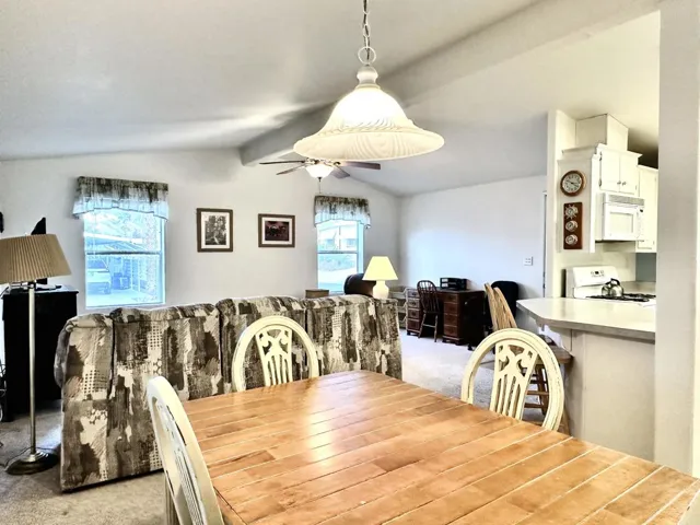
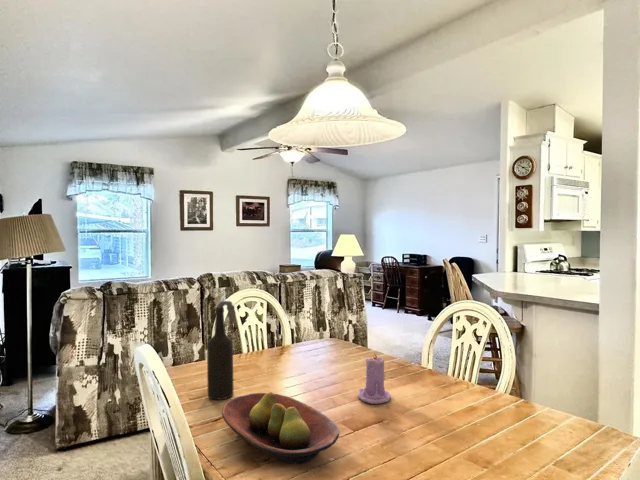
+ bottle (221, 348)
+ fruit bowl (277, 420)
+ candle (374, 374)
